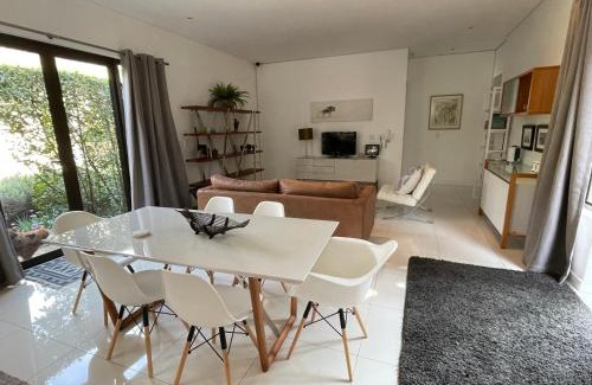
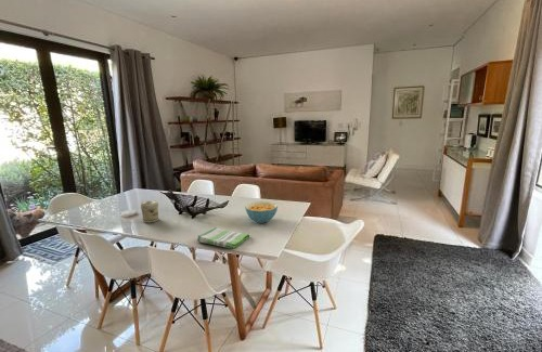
+ cereal bowl (261, 213)
+ dish towel (223, 236)
+ jar (150, 211)
